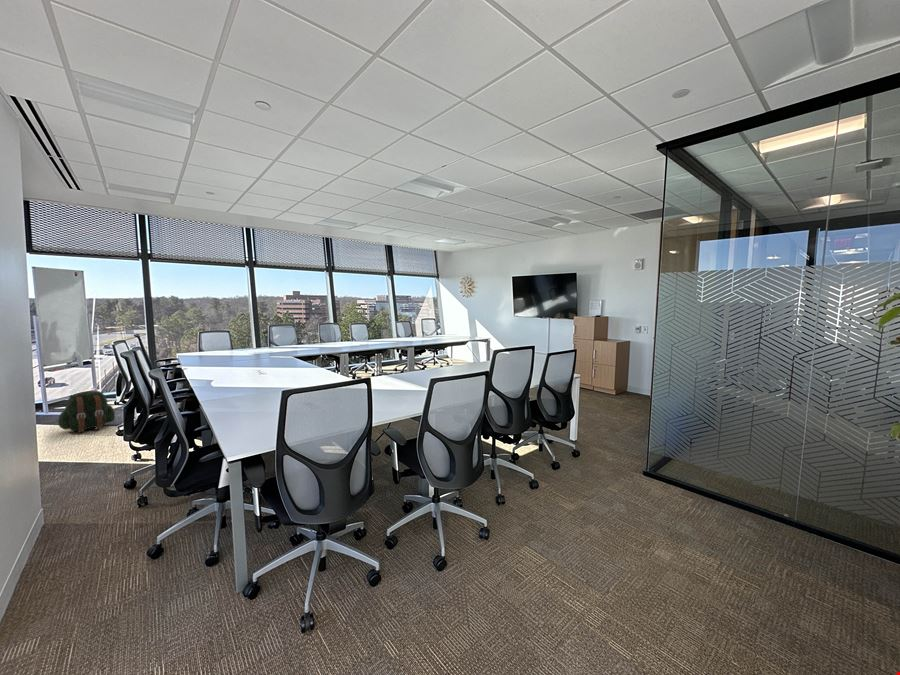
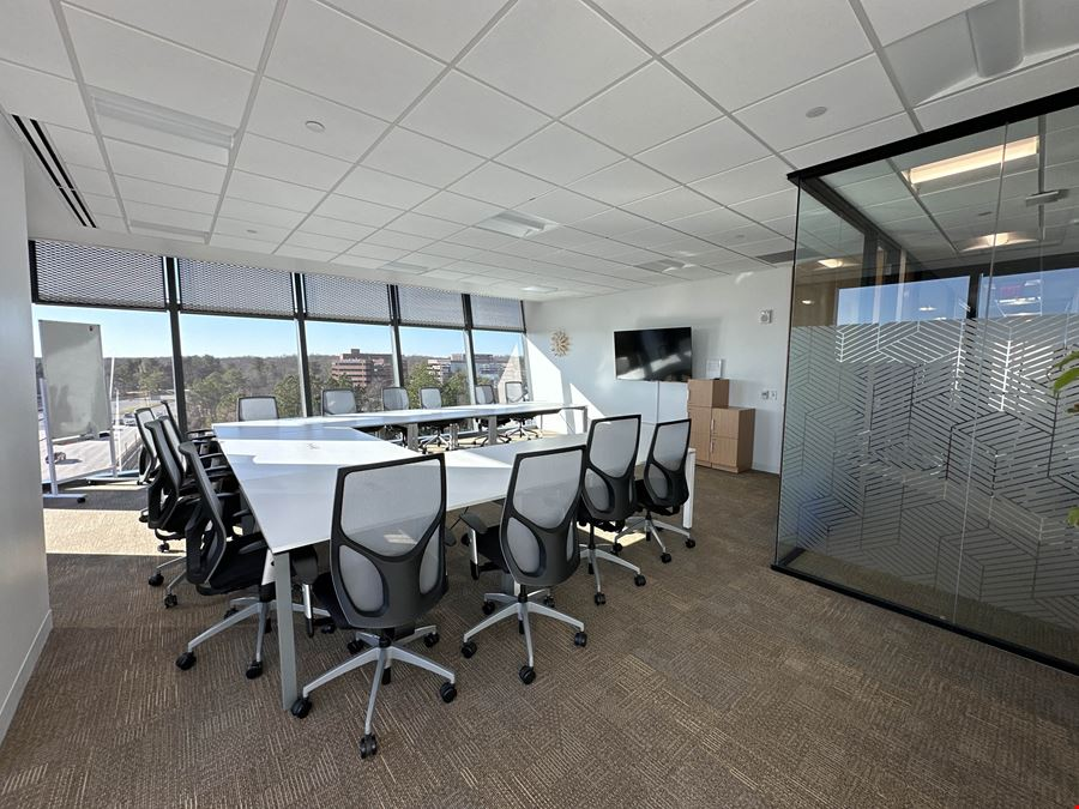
- backpack (86, 410)
